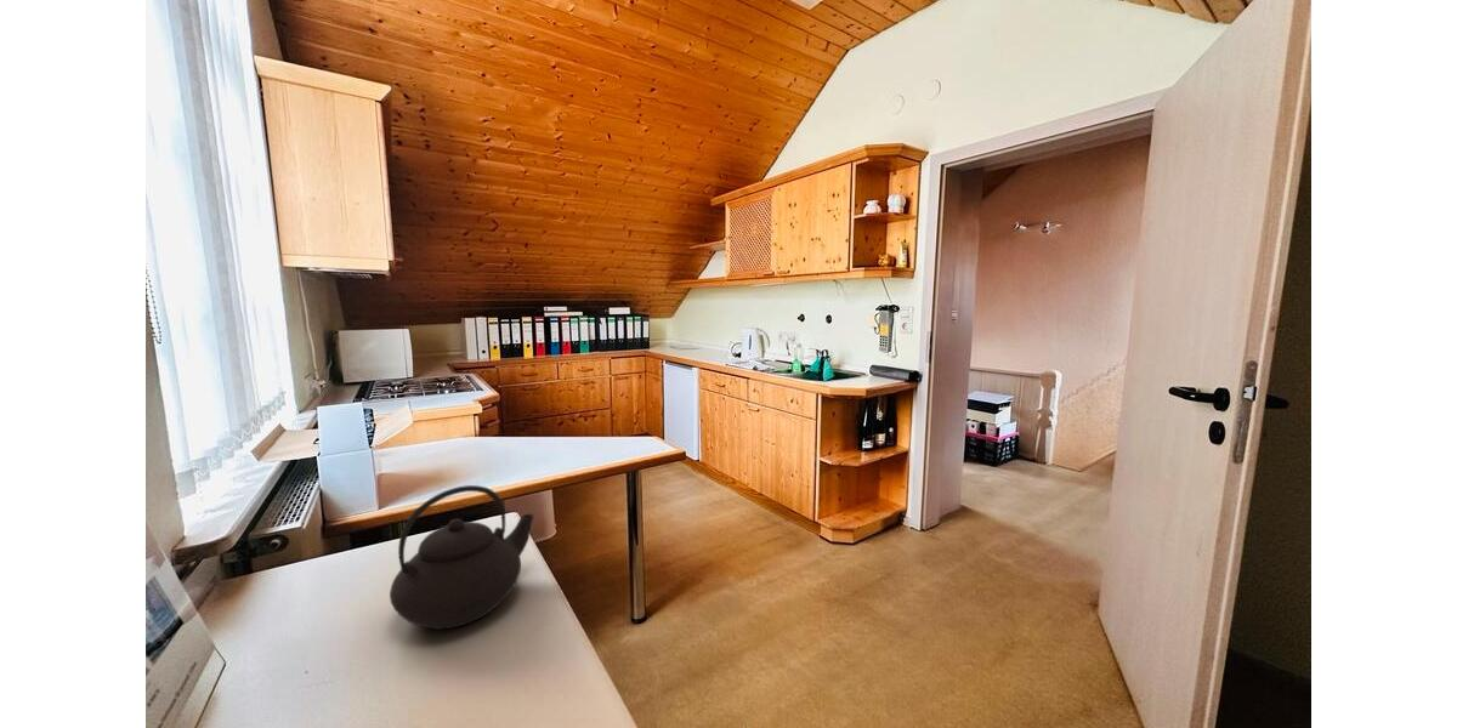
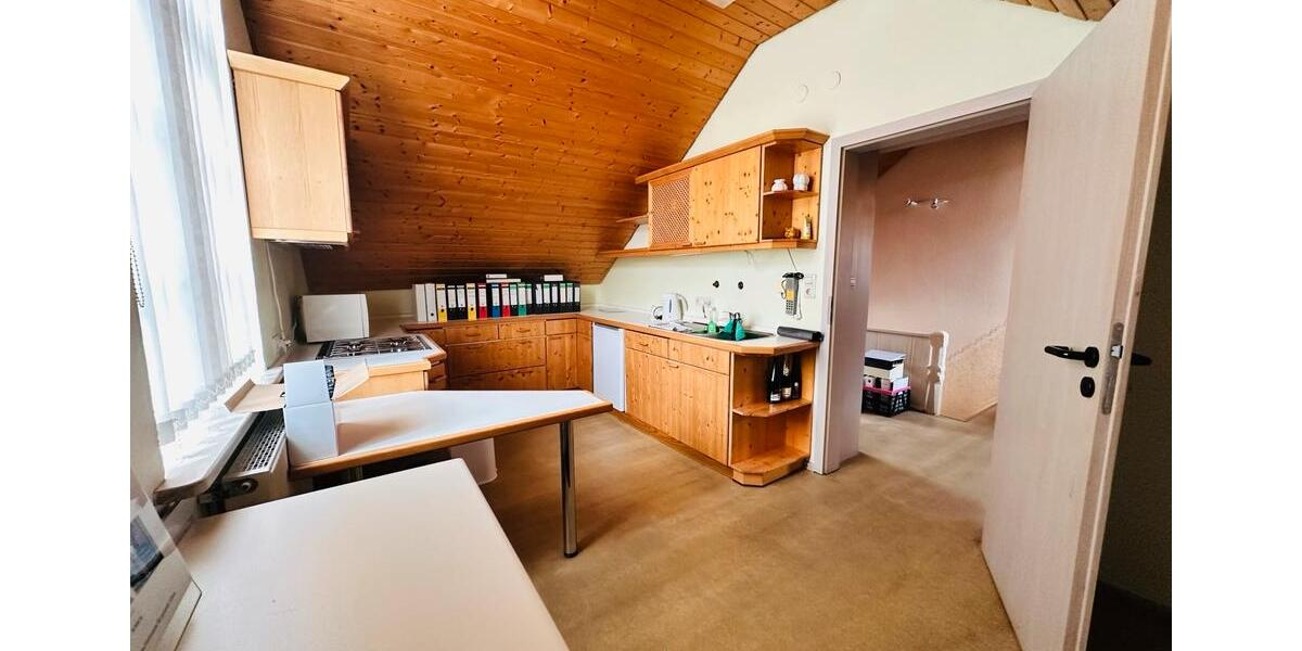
- teapot (470, 542)
